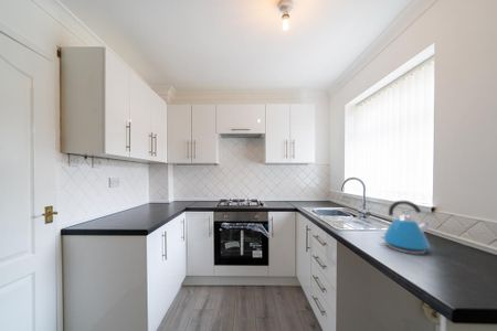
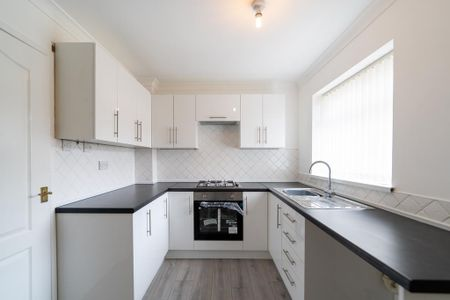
- kettle (403, 223)
